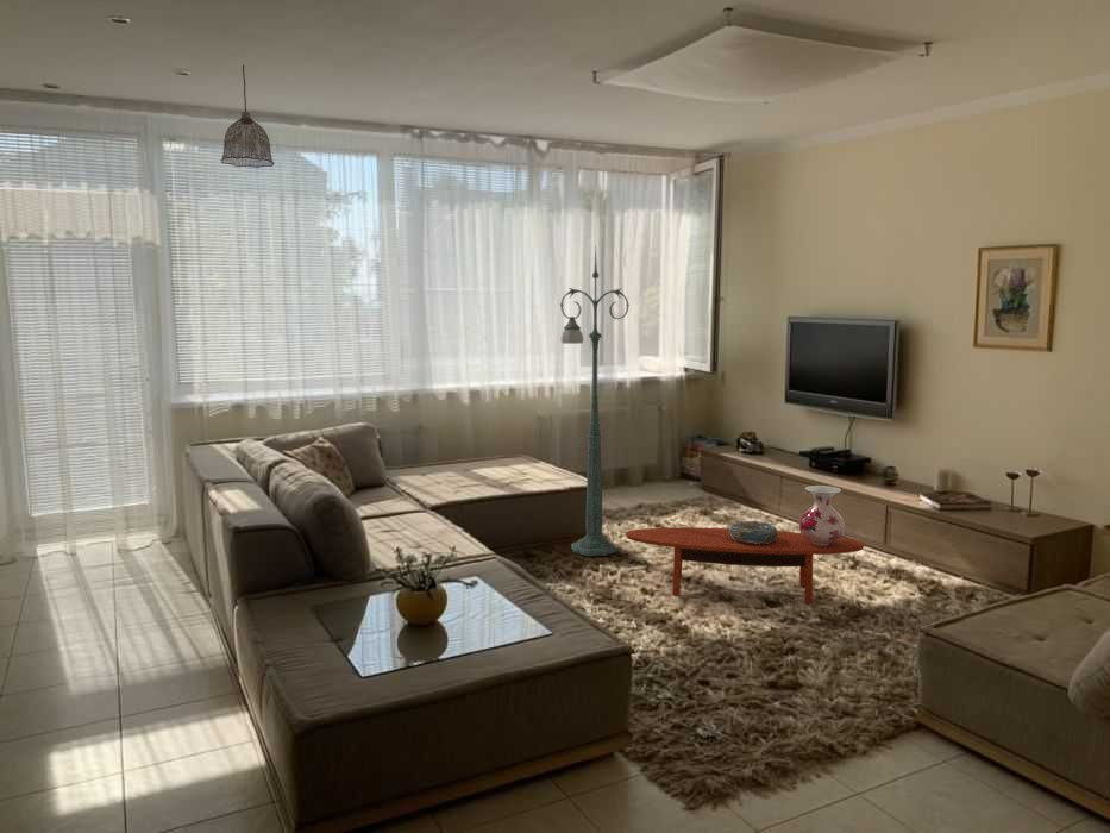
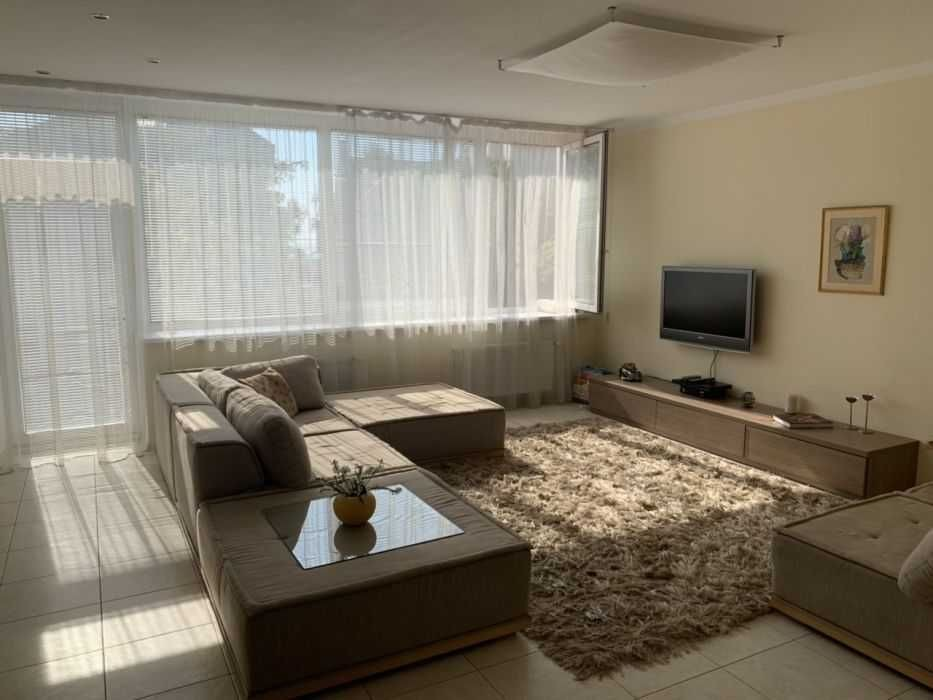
- pendant lamp (245, 114)
- floor lamp (595, 399)
- vase (821, 515)
- coffee table (741, 564)
- decorative bowl (753, 531)
